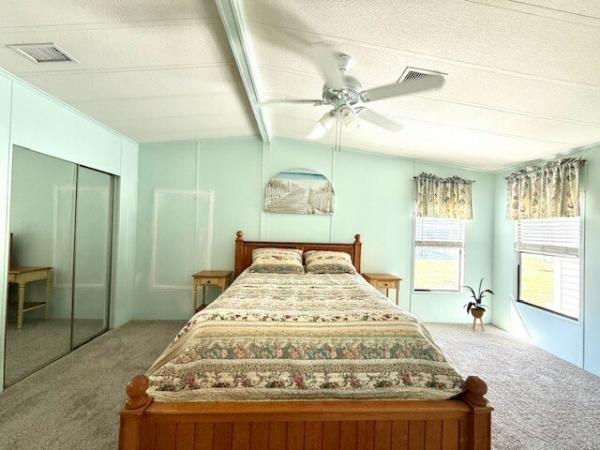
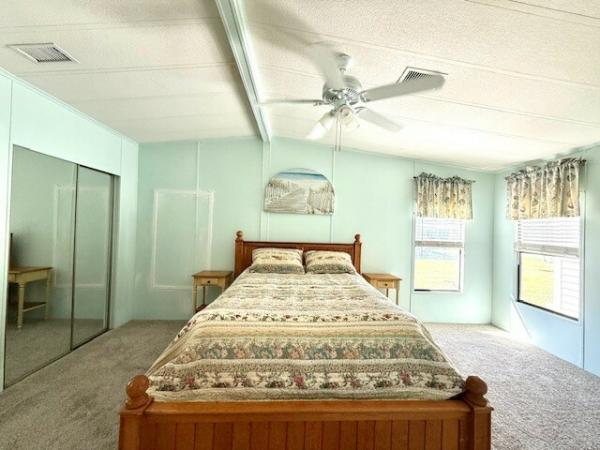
- house plant (475, 303)
